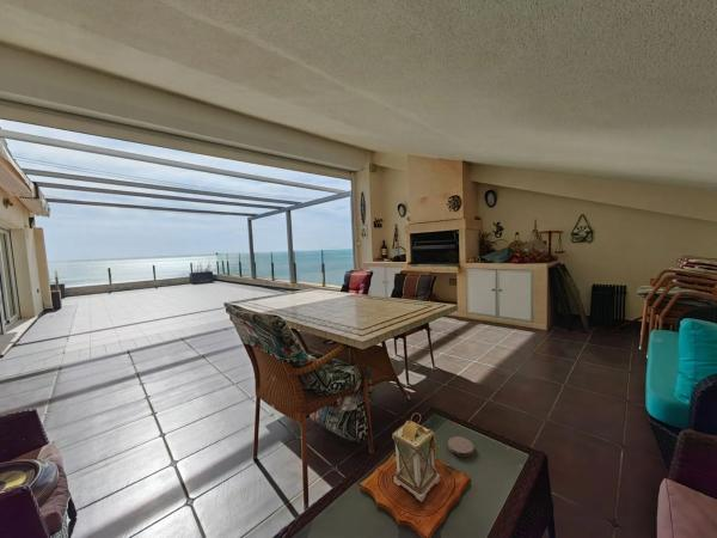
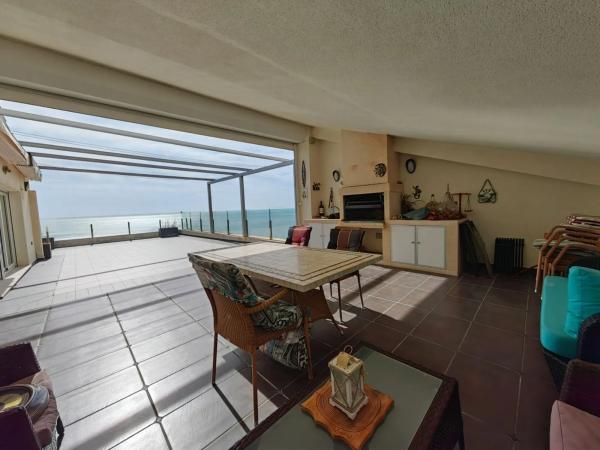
- coaster (460, 446)
